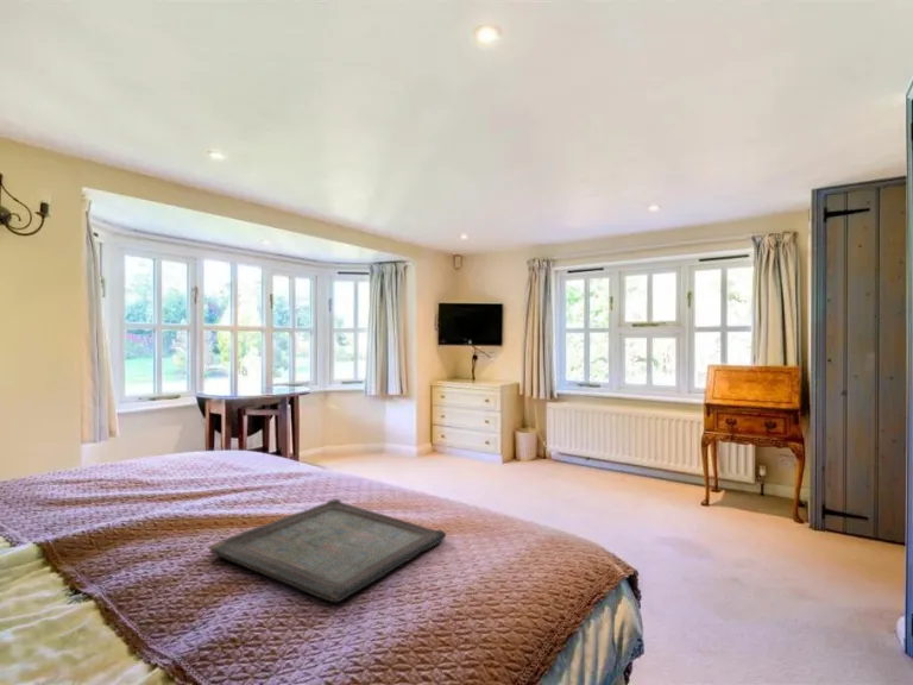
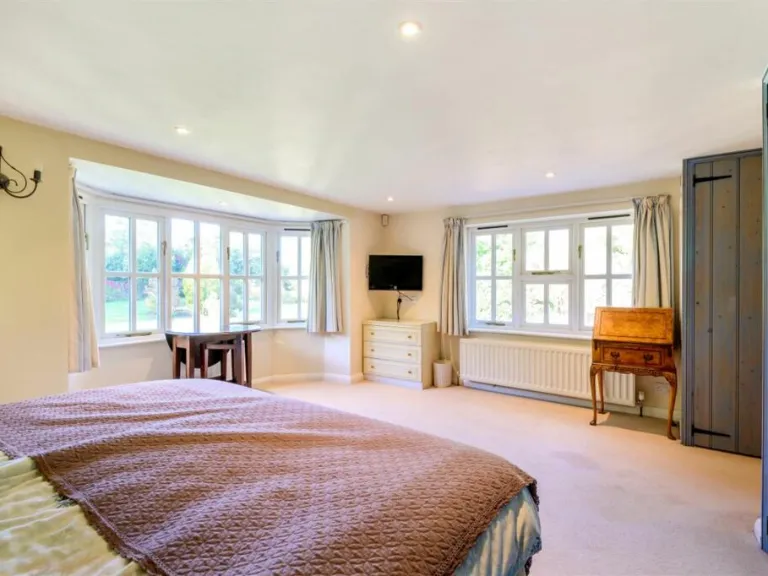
- serving tray (332, 540)
